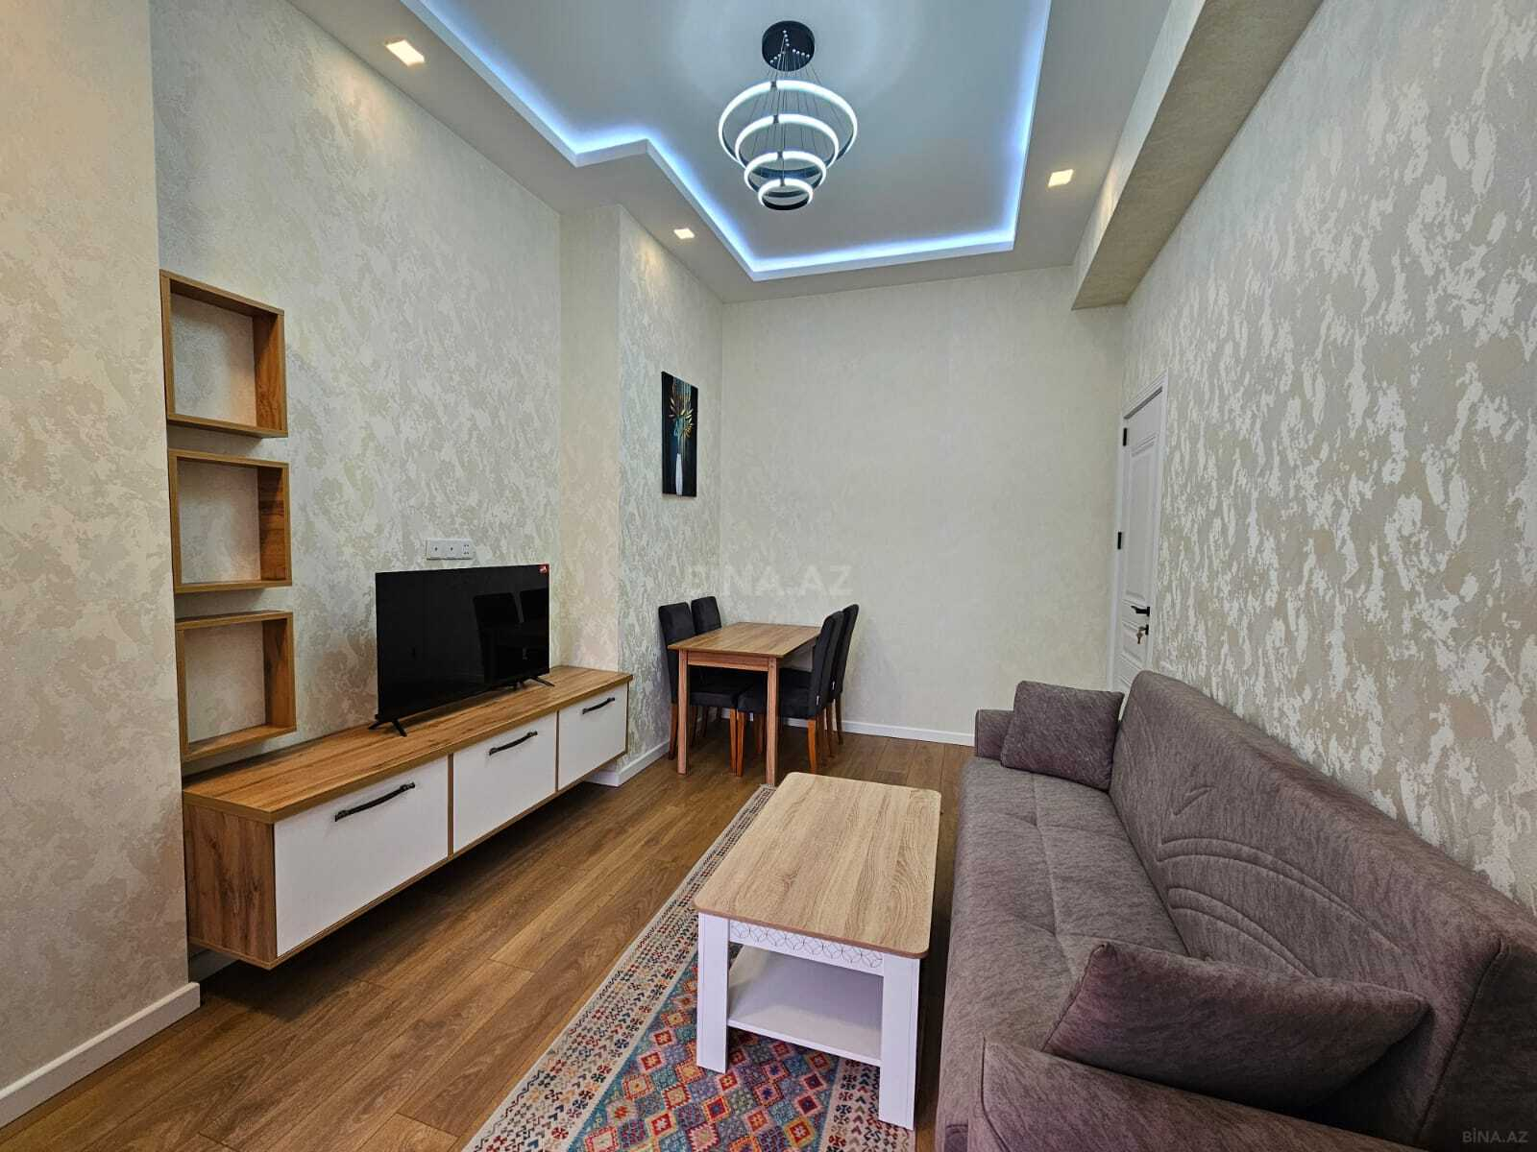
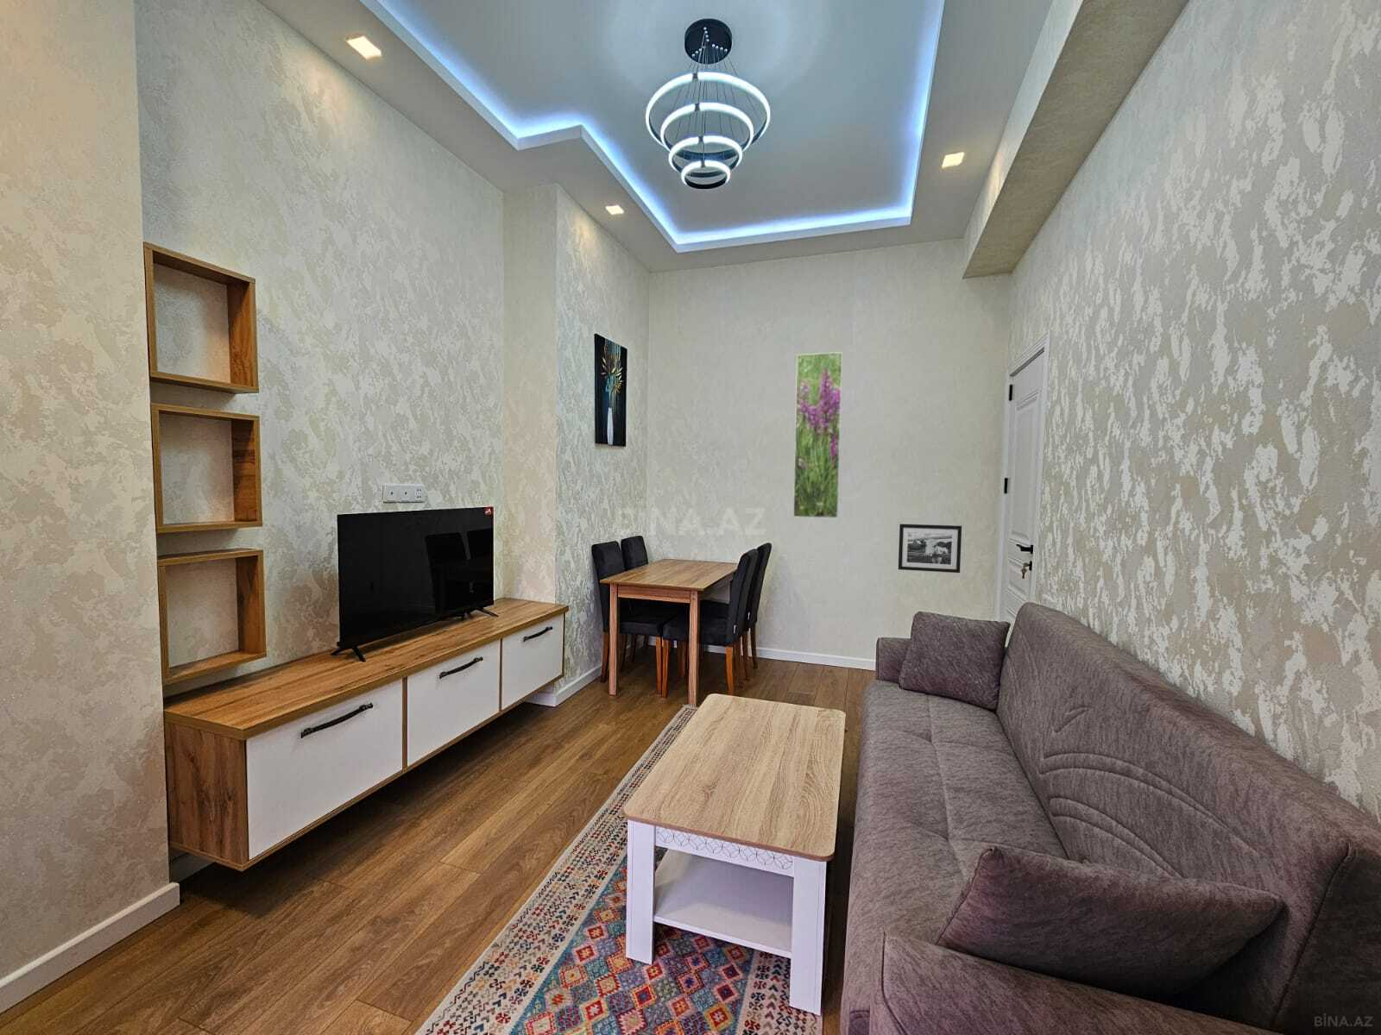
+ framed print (818, 436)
+ picture frame (929, 548)
